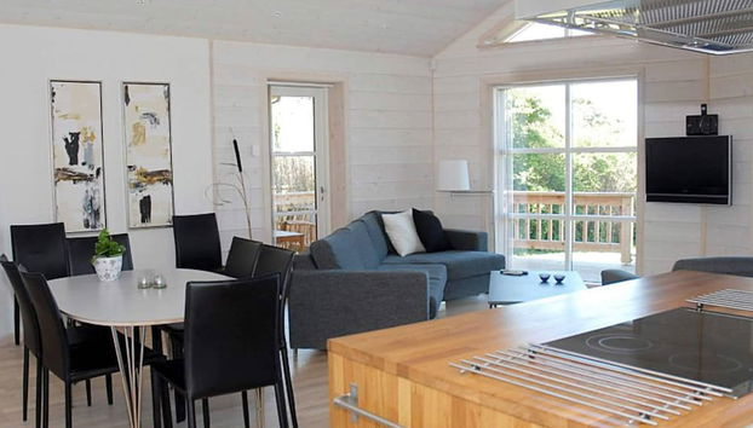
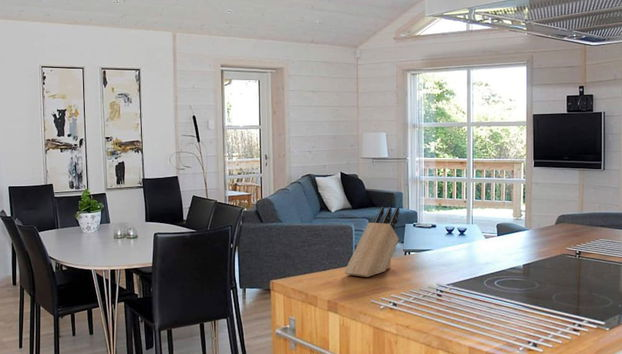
+ knife block (375, 239)
